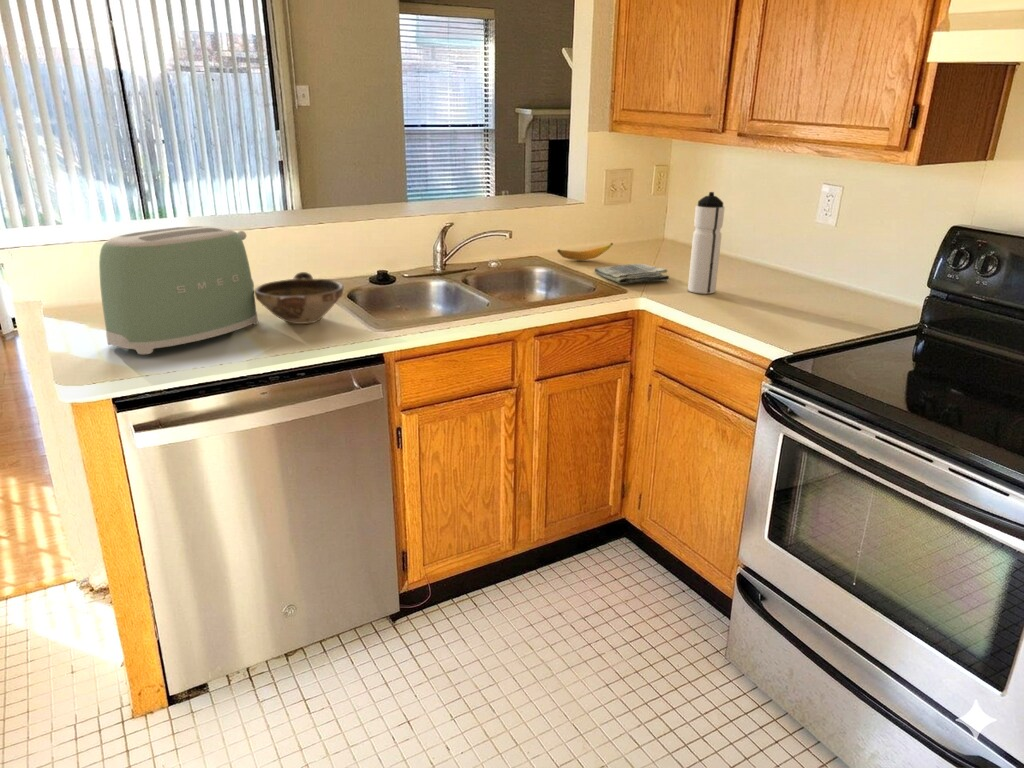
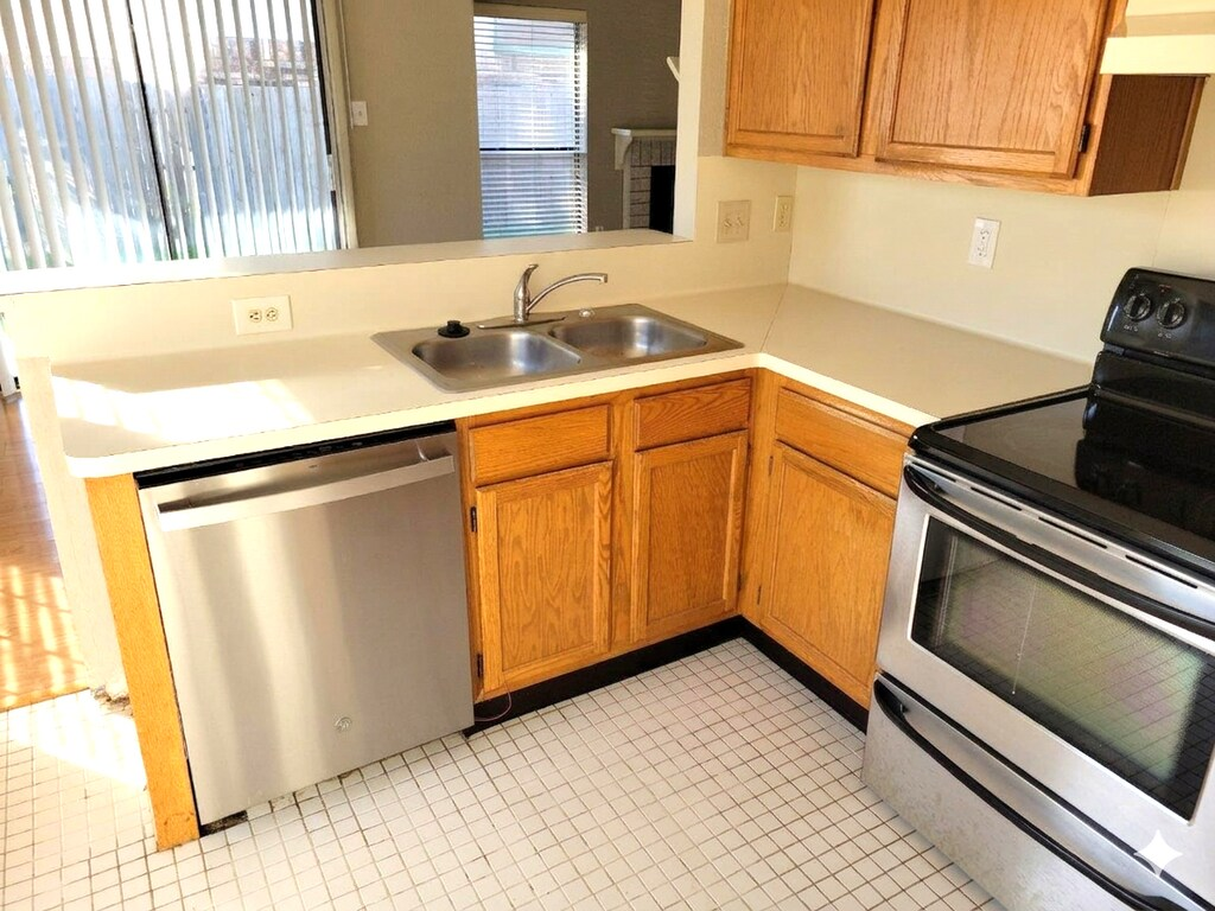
- banana (584, 251)
- toaster (180, 283)
- water bottle (706, 242)
- dish towel (631, 272)
- bowl (300, 301)
